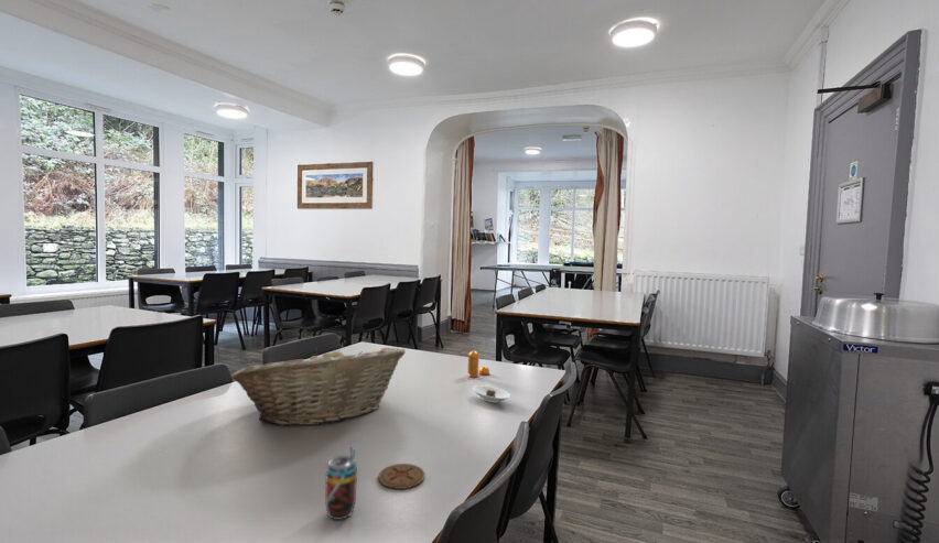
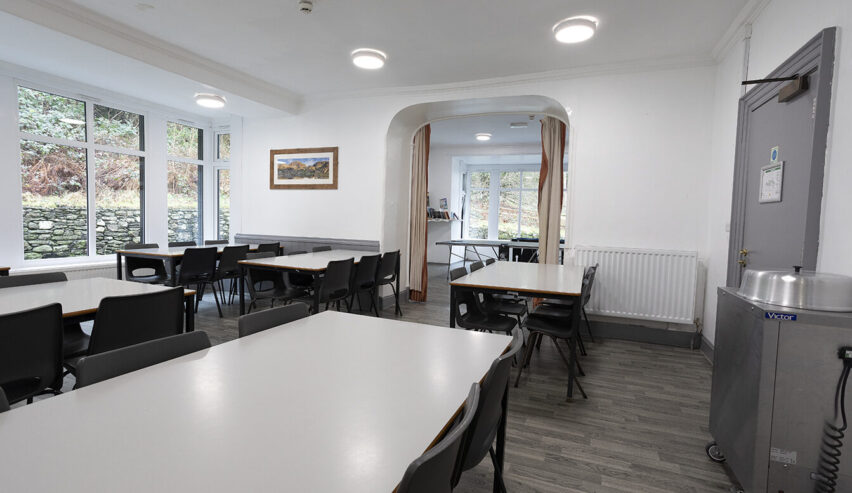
- beverage can (342, 481)
- coaster (401, 475)
- fruit basket (324, 376)
- saucer (490, 394)
- pepper shaker (477, 361)
